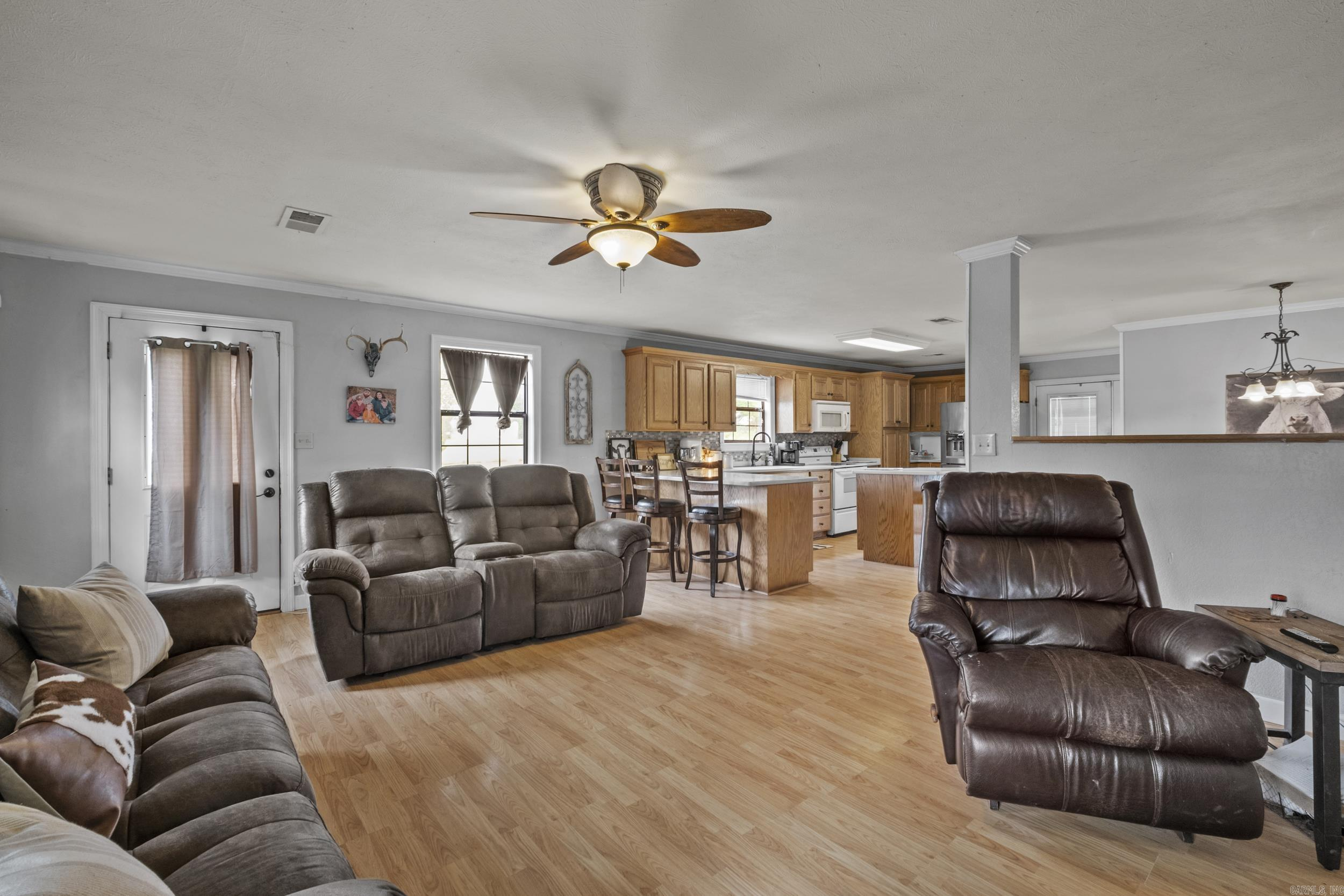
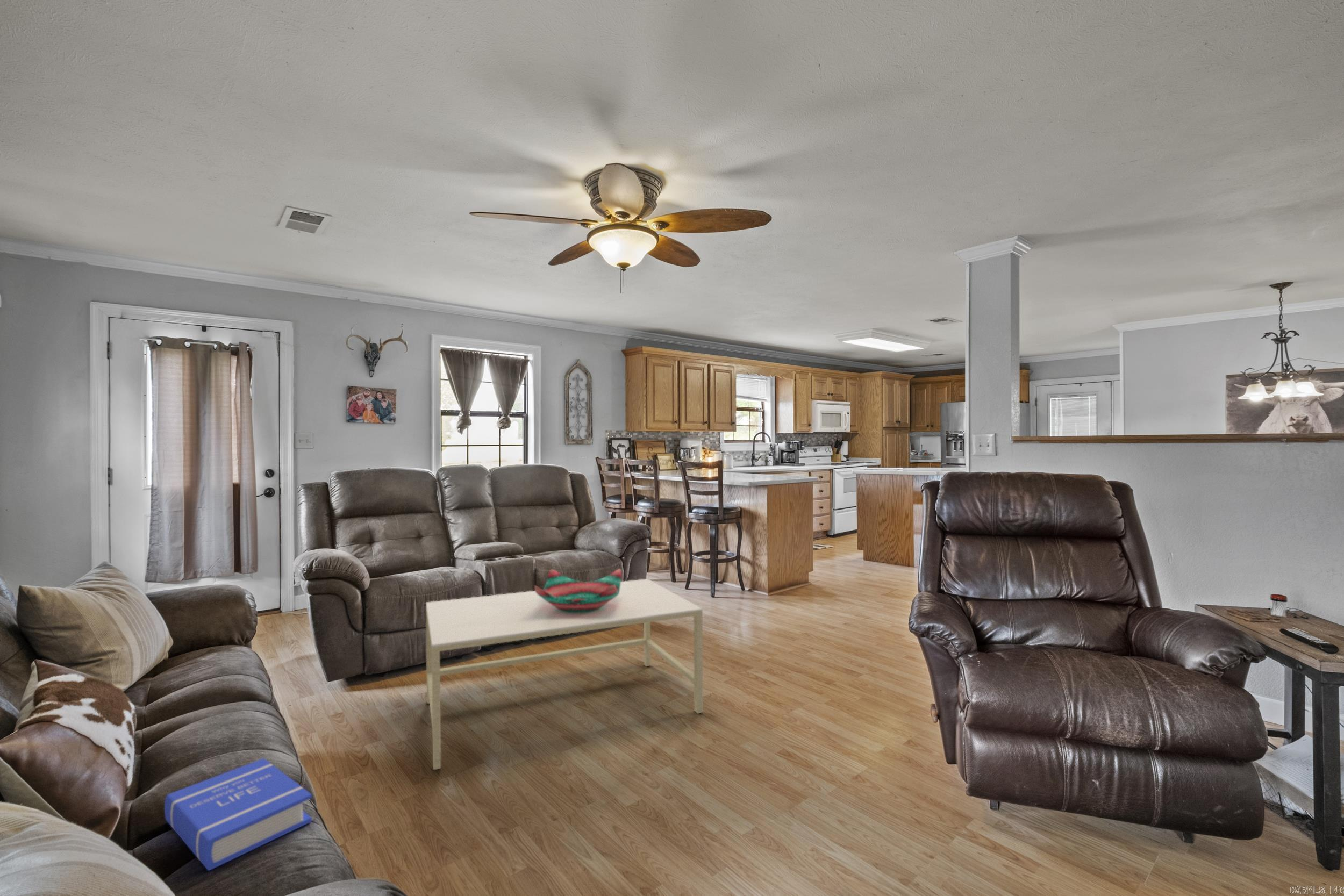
+ book (238, 808)
+ coffee table (561, 656)
+ decorative bowl (580, 591)
